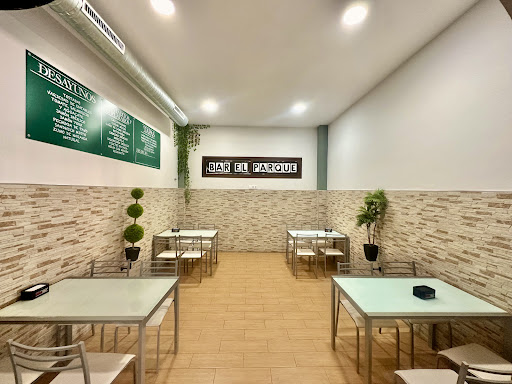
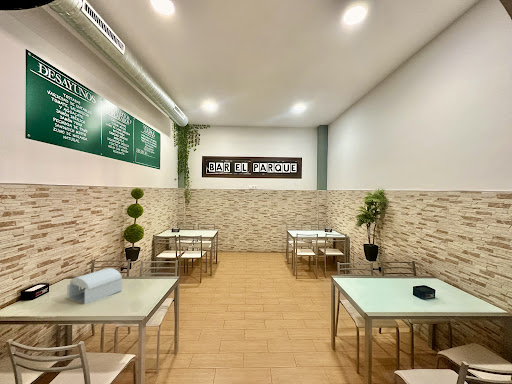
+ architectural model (95, 283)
